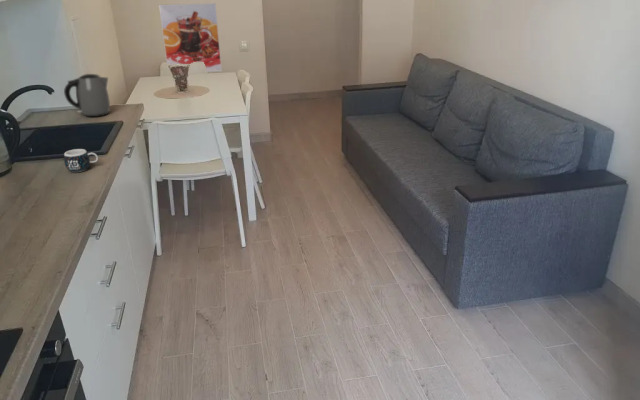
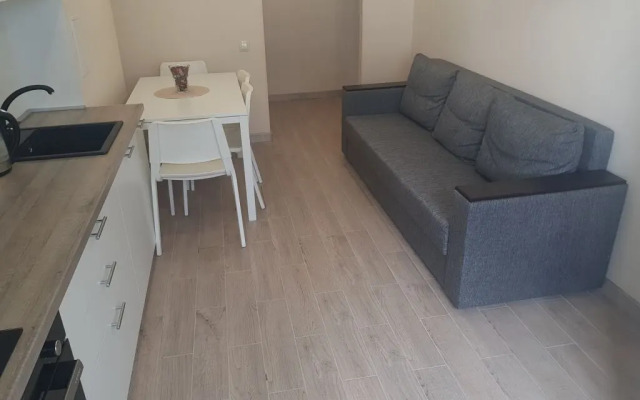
- kettle (88, 95)
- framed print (191, 39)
- mug (81, 160)
